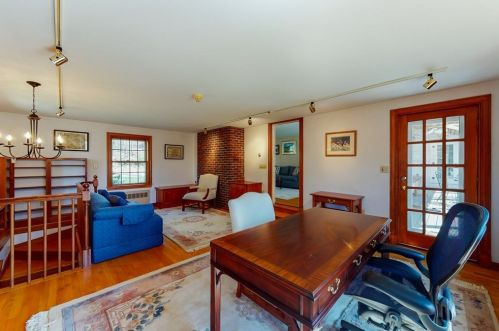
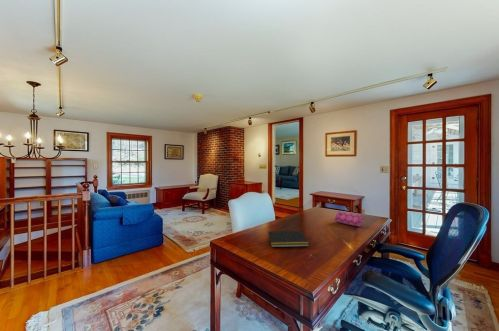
+ notepad (287, 238)
+ pencil case (348, 218)
